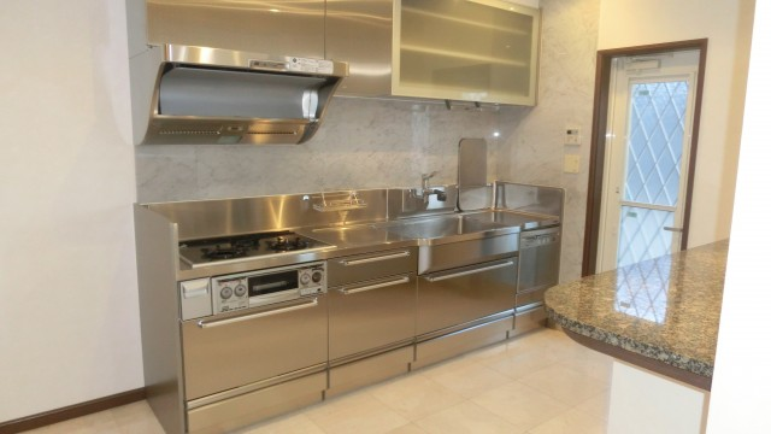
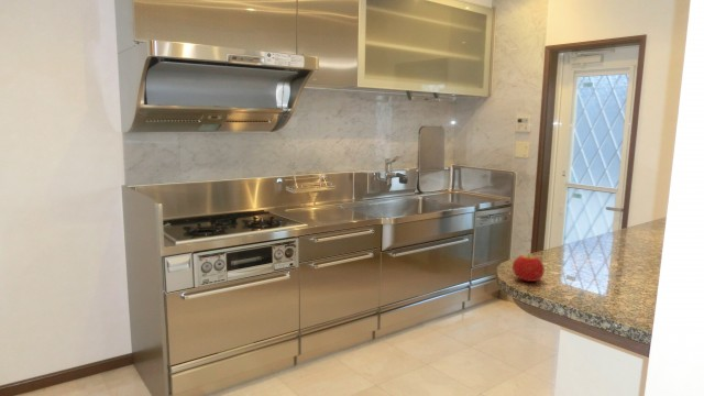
+ fruit (528, 266)
